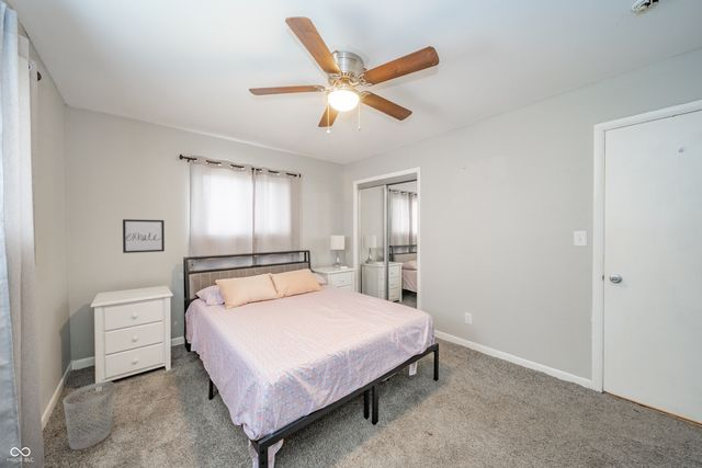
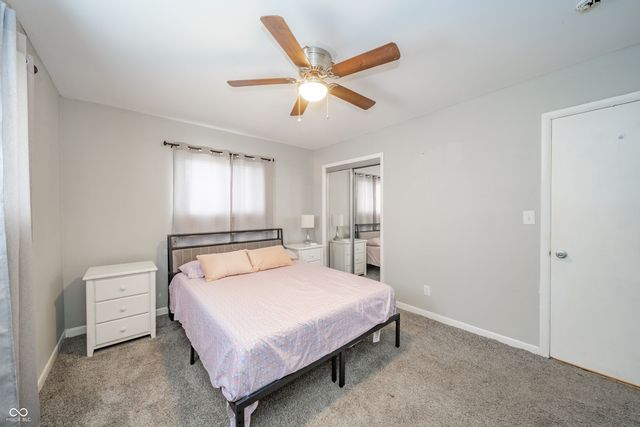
- wall art (144, 236)
- wastebasket (90, 414)
